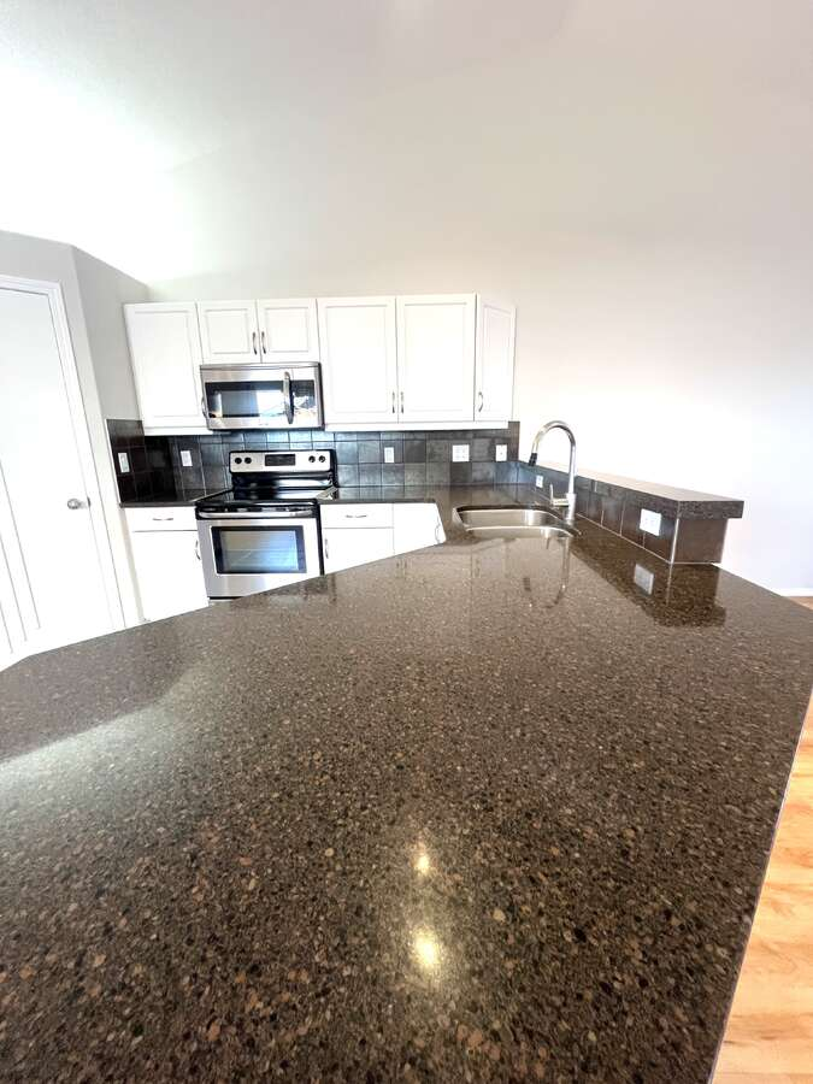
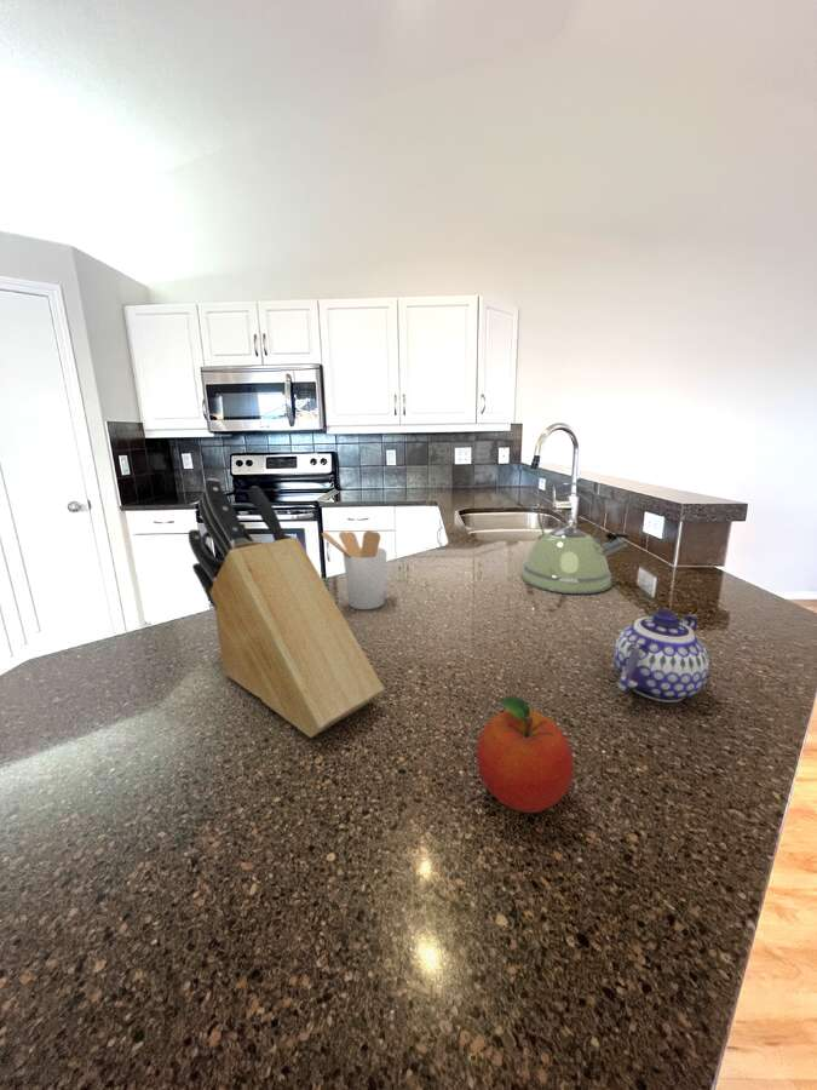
+ fruit (524, 751)
+ knife block (272, 585)
+ kettle (574, 532)
+ utensil holder (355, 567)
+ teapot (661, 649)
